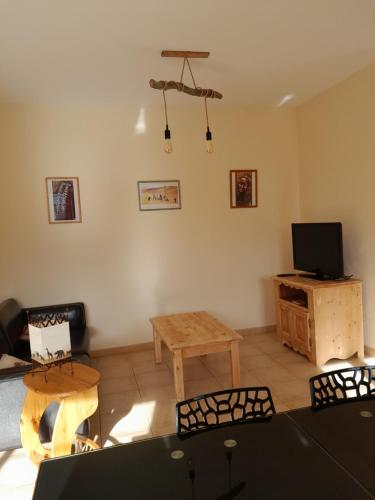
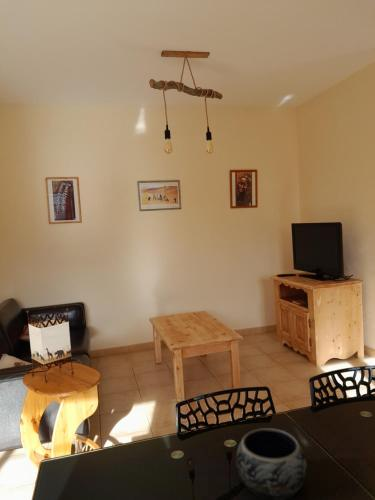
+ decorative bowl (270, 462)
